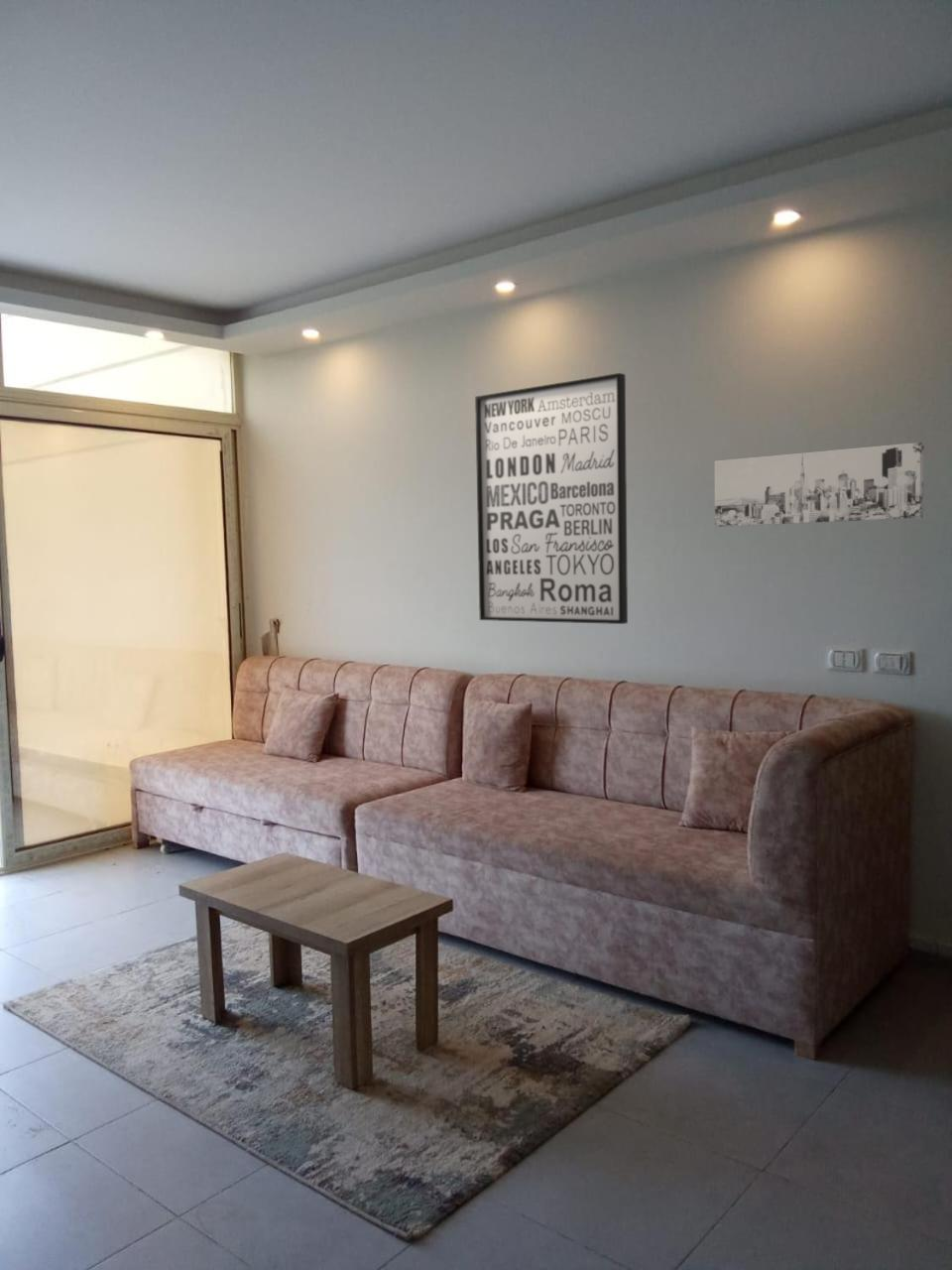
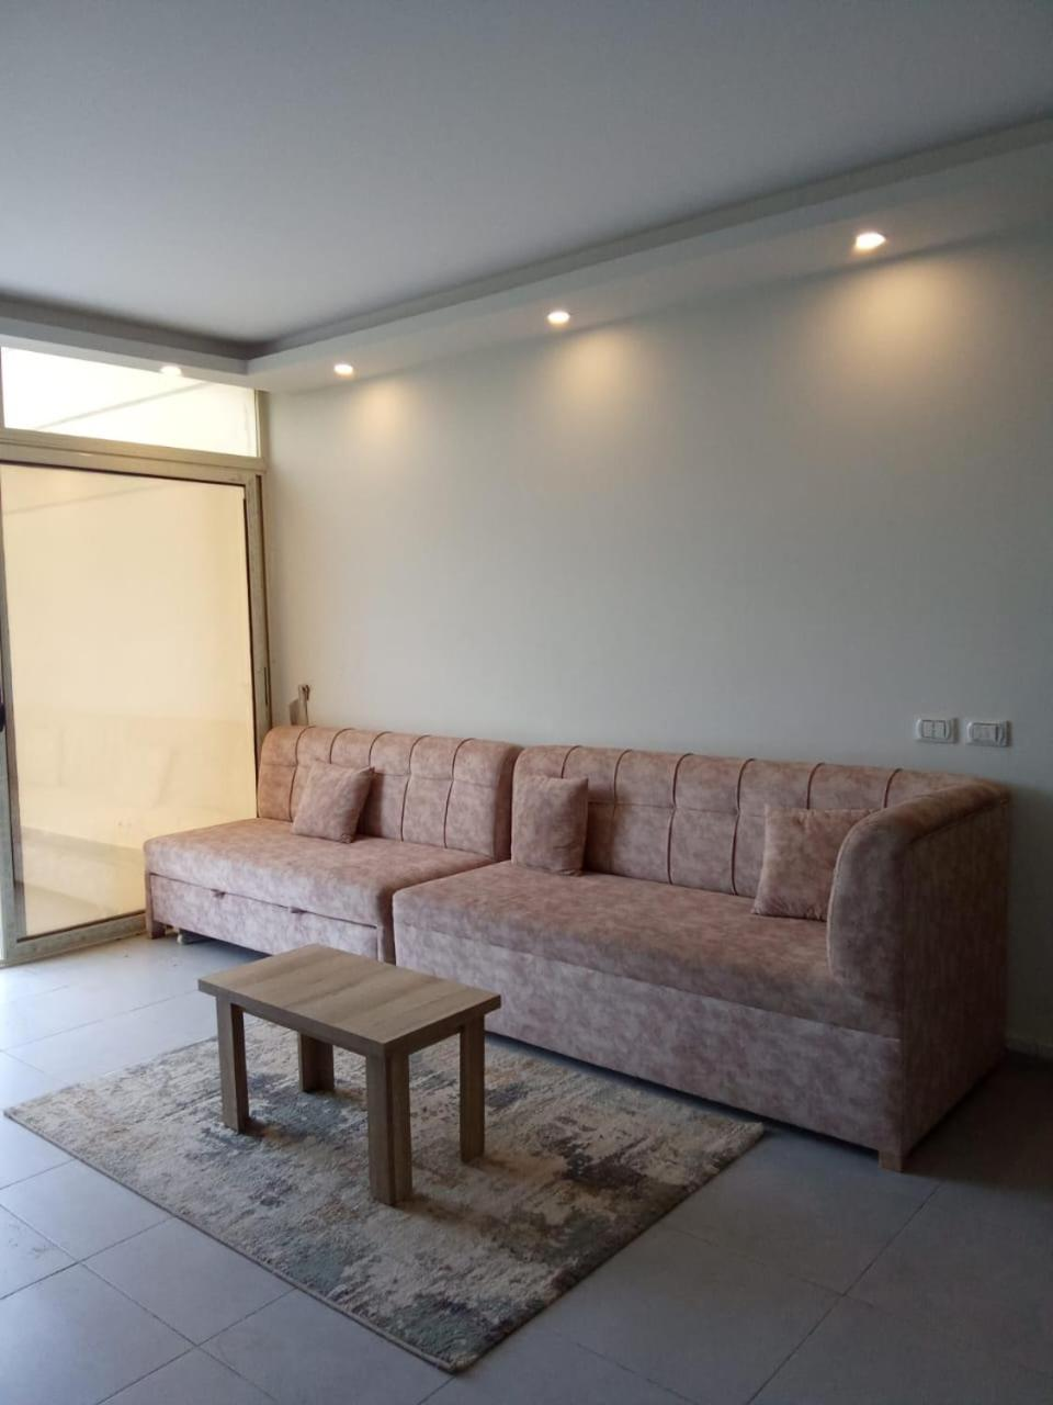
- wall art (547, 504)
- wall art (812, 487)
